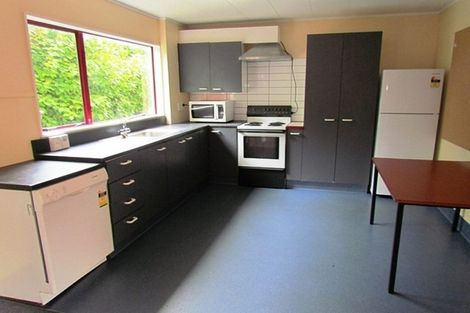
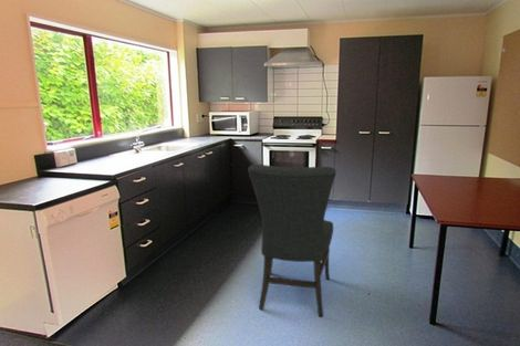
+ chair (294, 230)
